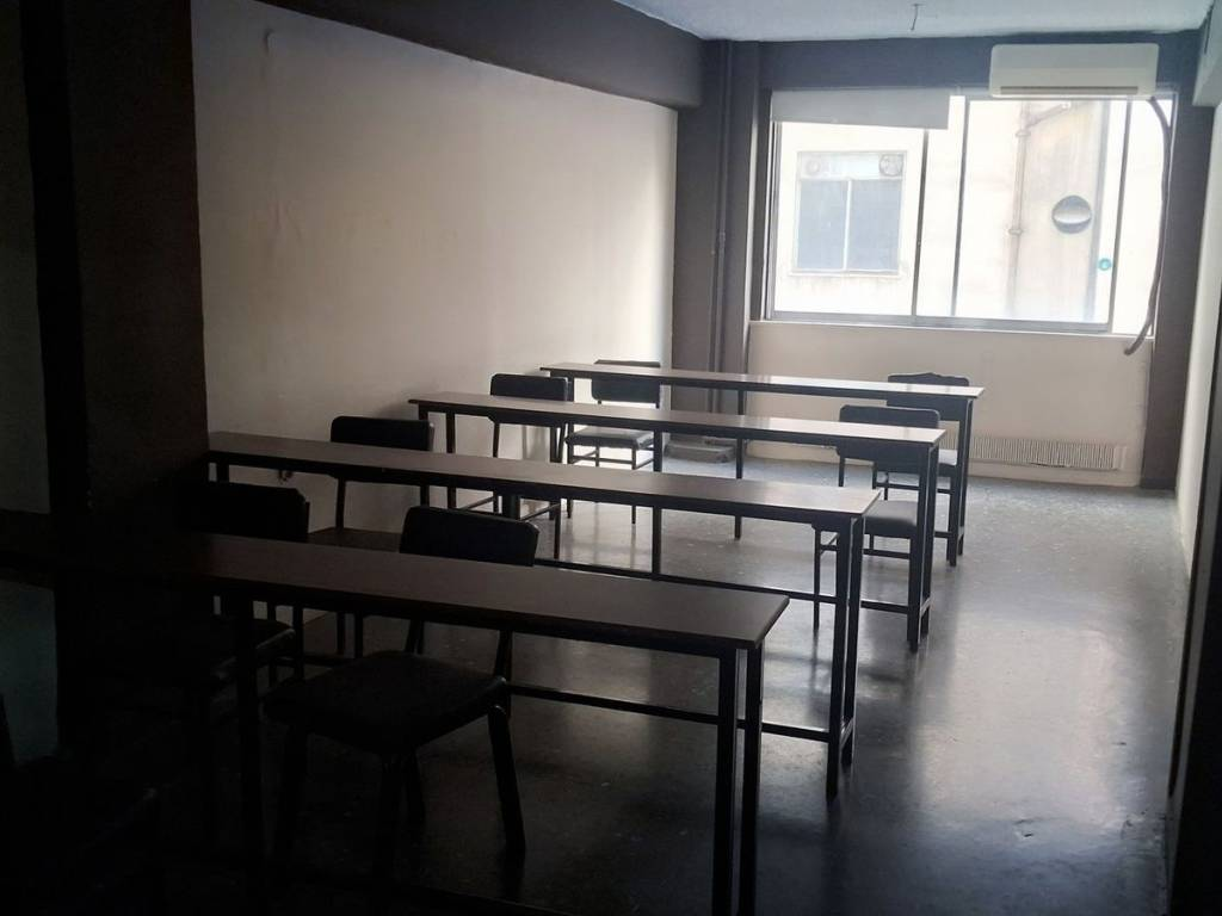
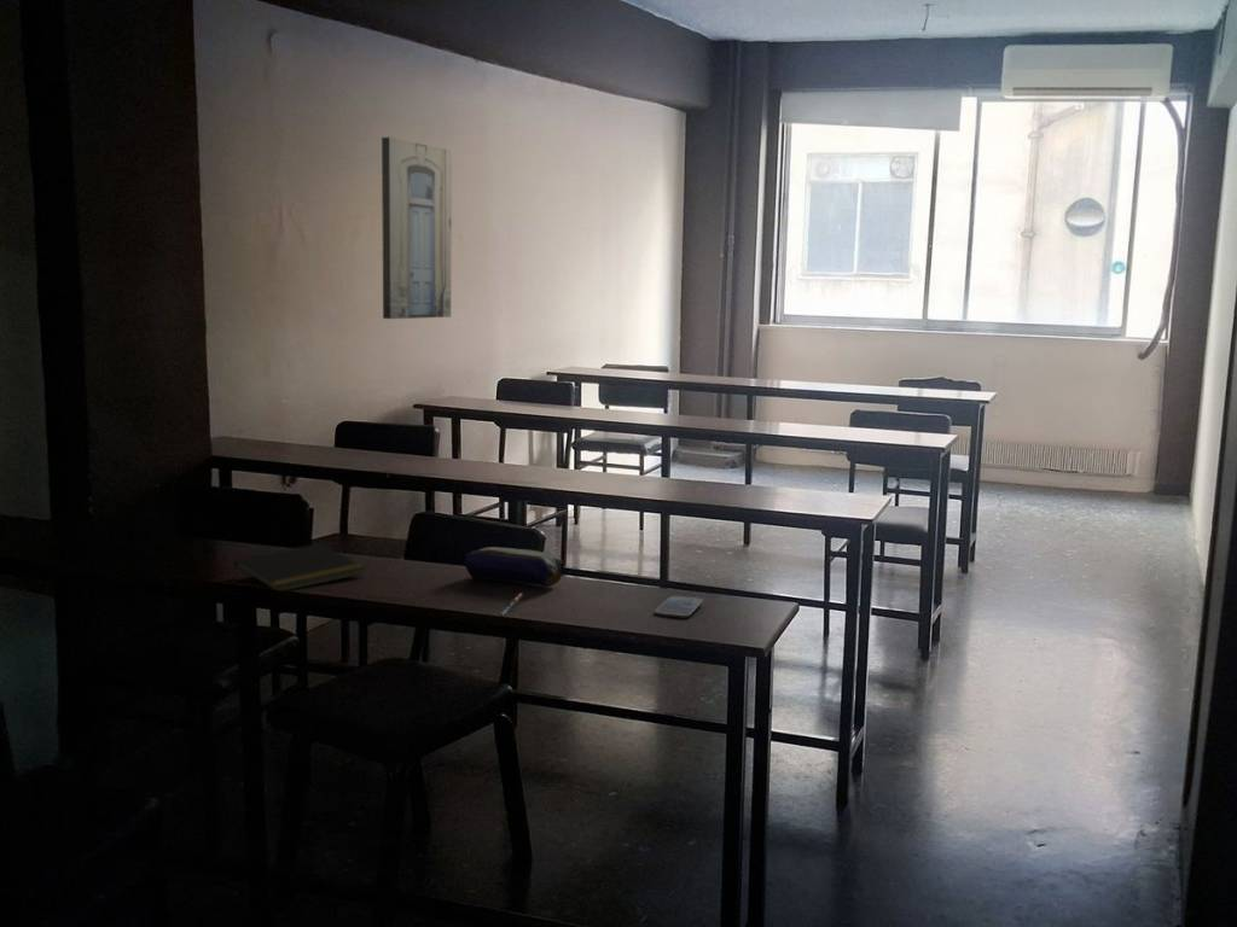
+ notepad (301, 566)
+ smartphone (679, 606)
+ wall art (418, 232)
+ pen (511, 604)
+ pencil case (513, 566)
